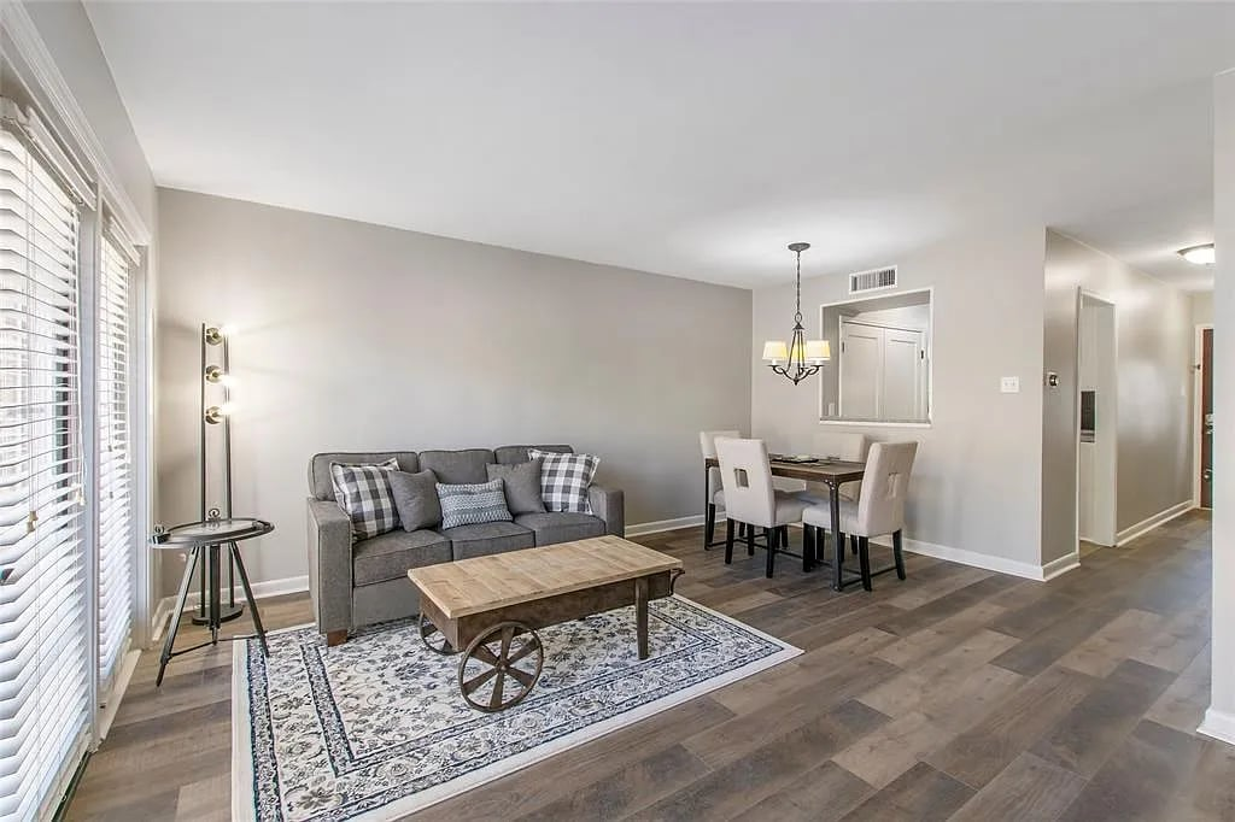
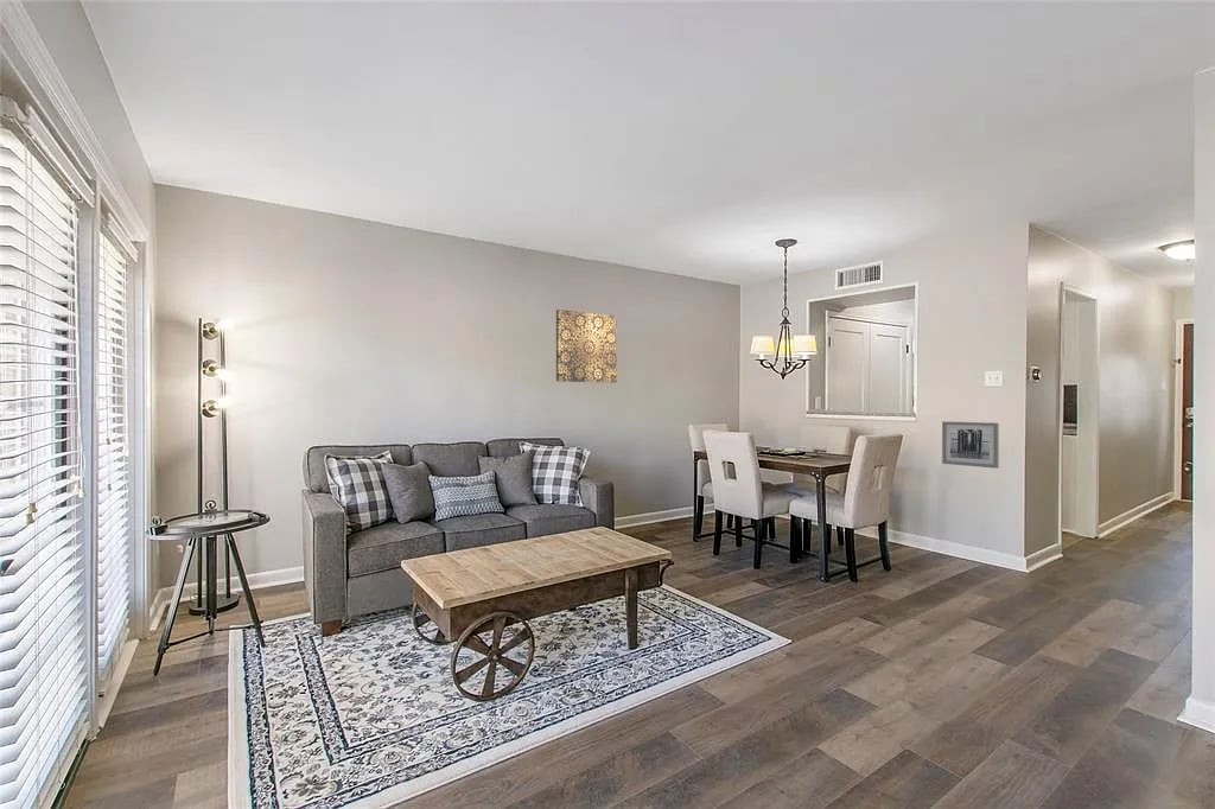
+ wall art (969, 444)
+ wall art (587, 346)
